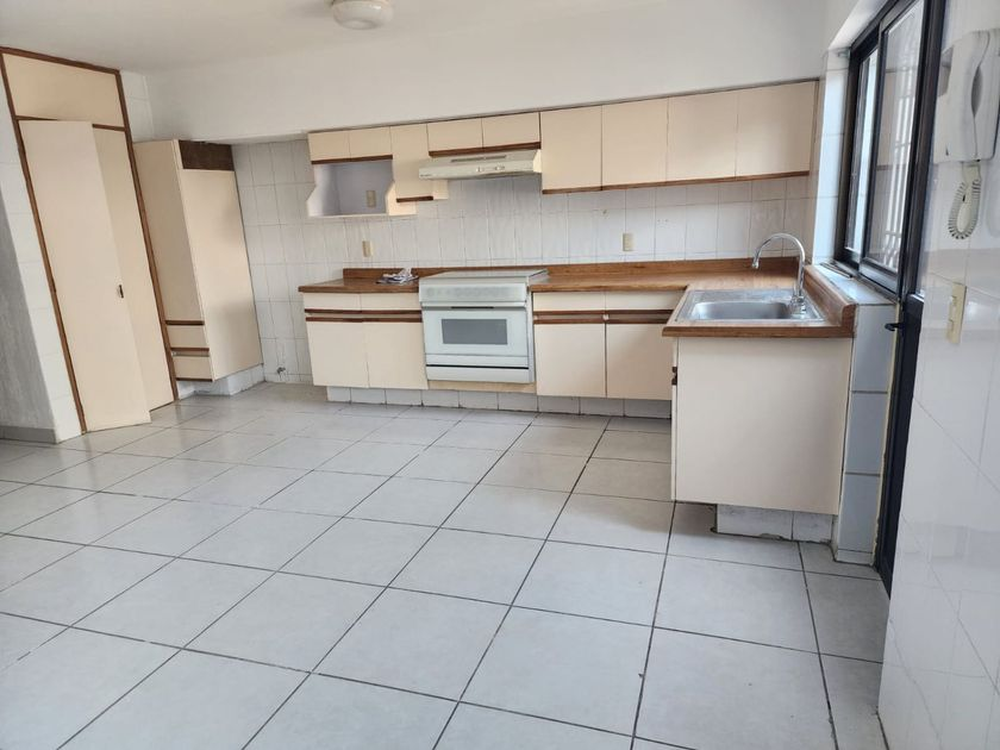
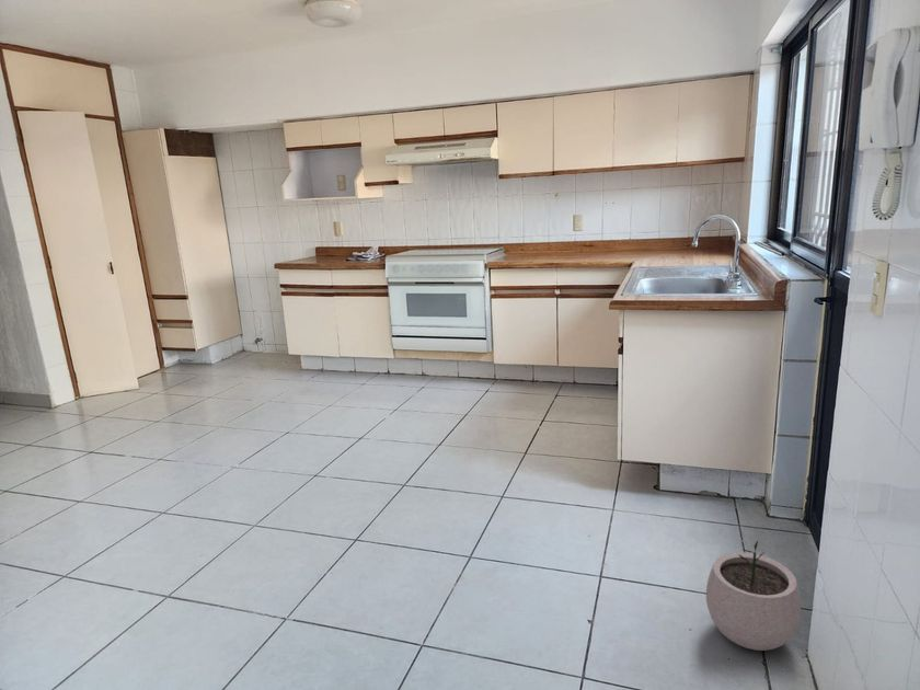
+ plant pot (752, 591)
